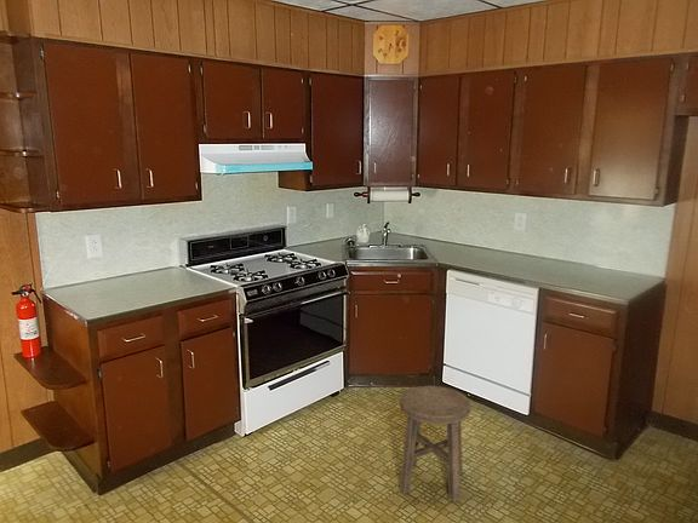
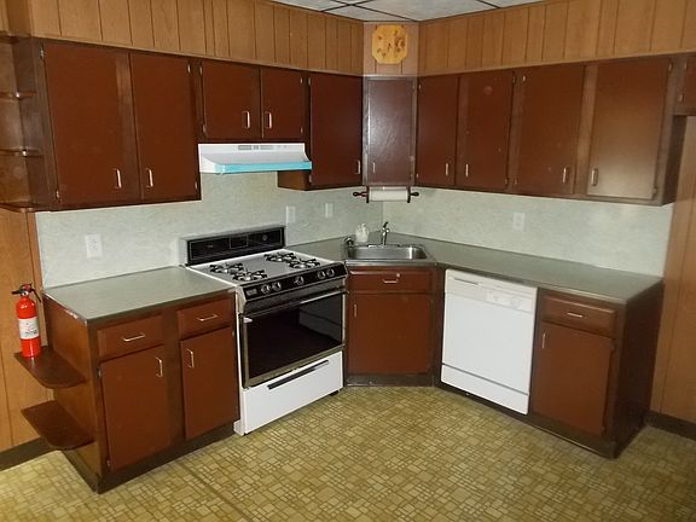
- stool (431, 442)
